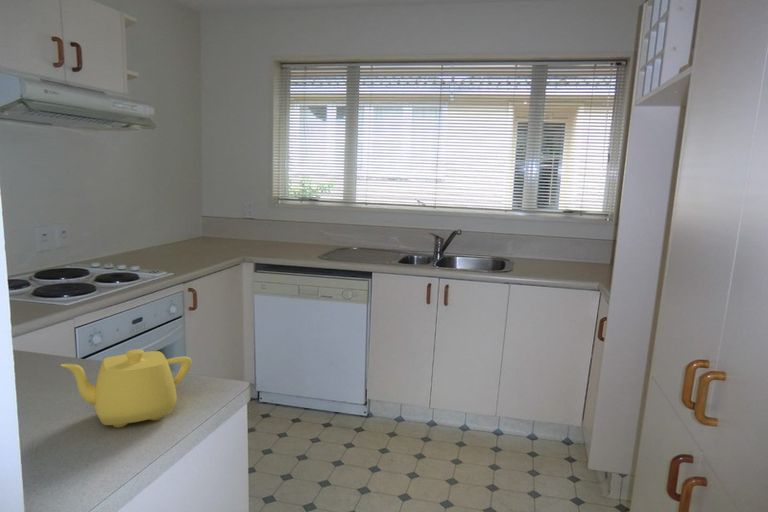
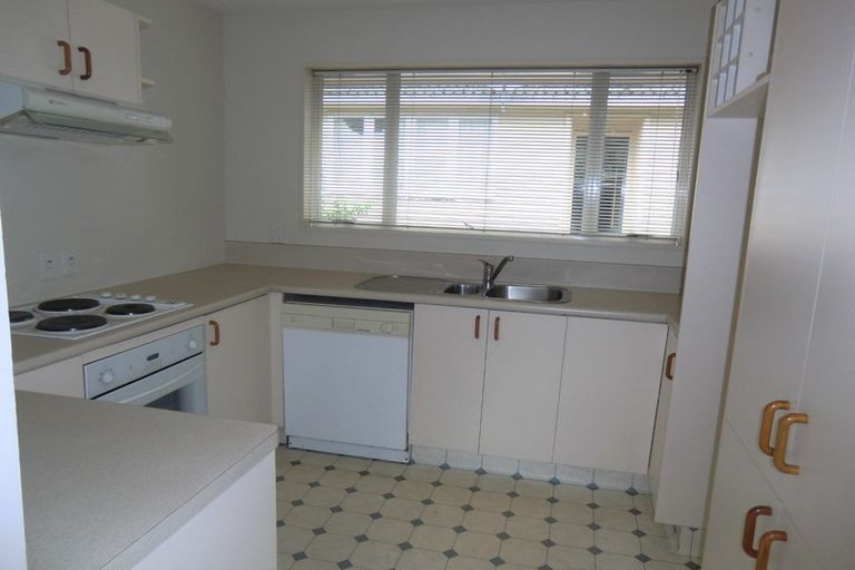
- teapot (130, 383)
